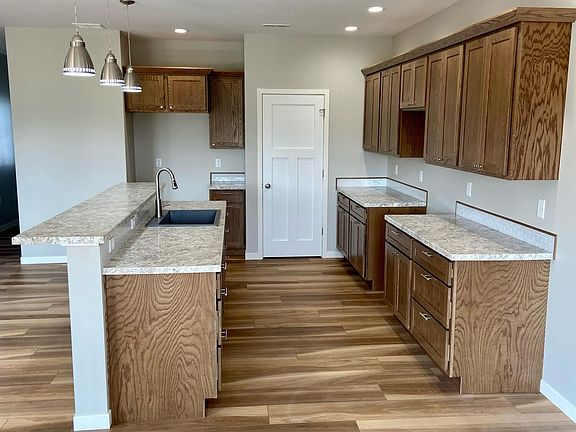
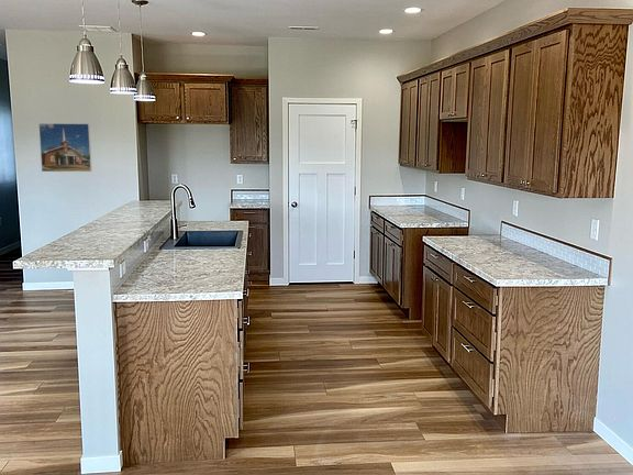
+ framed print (65, 147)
